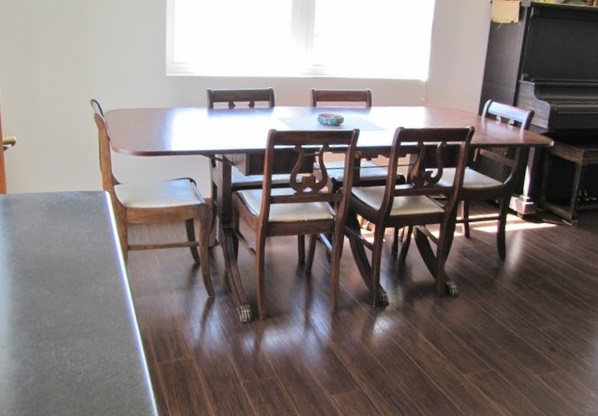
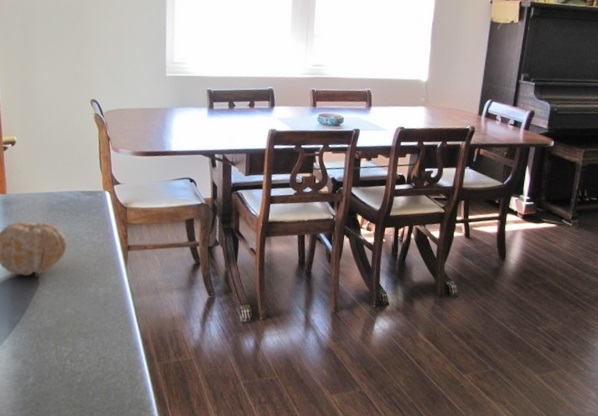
+ fruit (31, 248)
